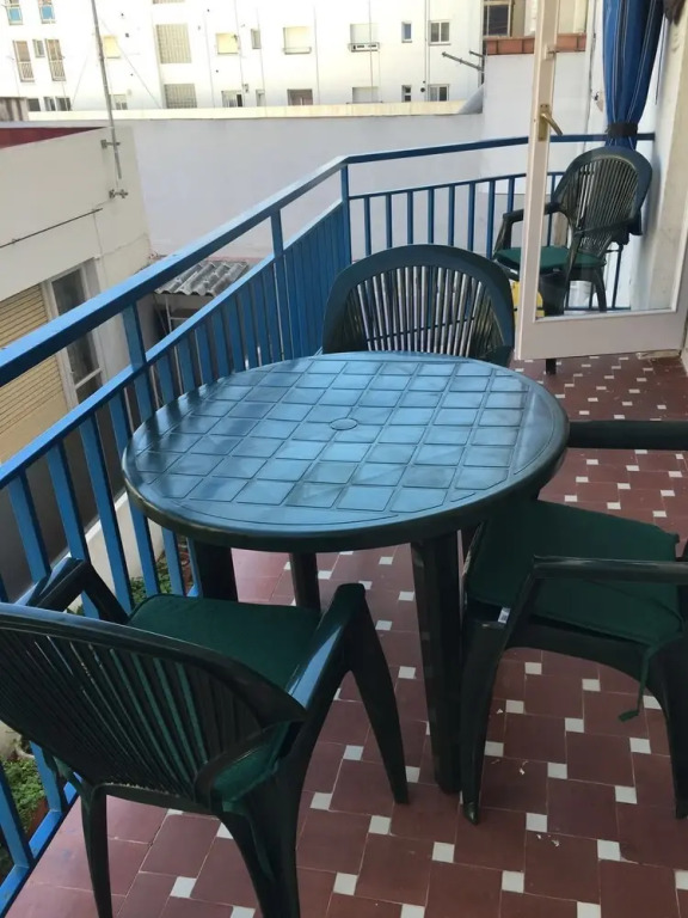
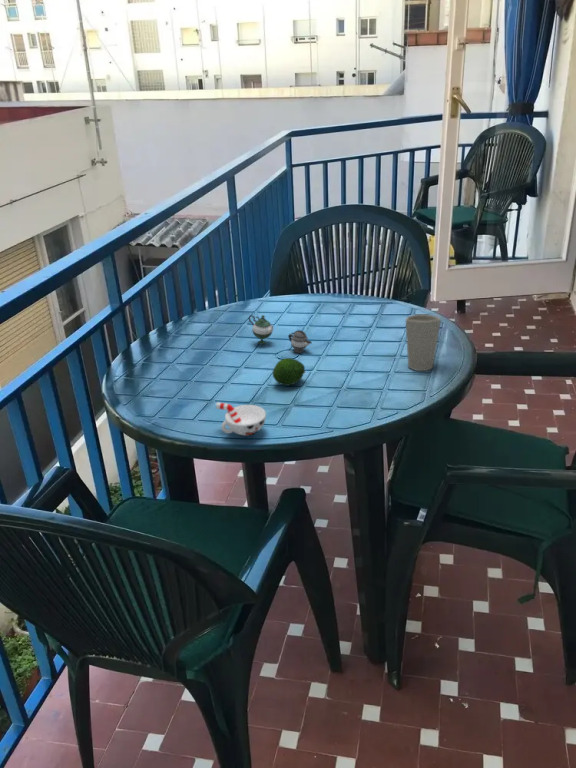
+ teapot (272, 331)
+ cup (421, 340)
+ fruit (288, 371)
+ cup (242, 419)
